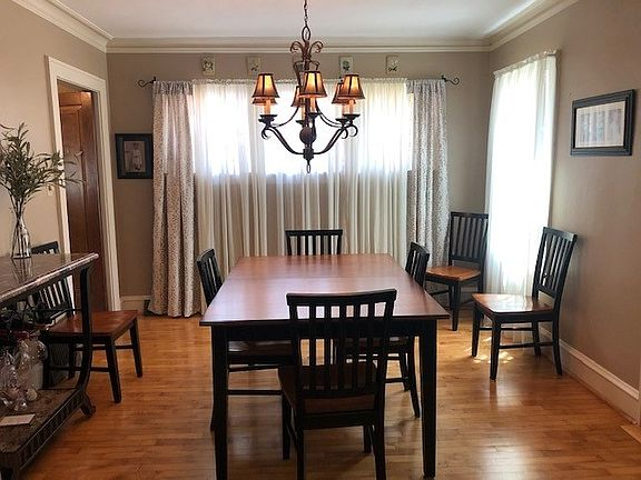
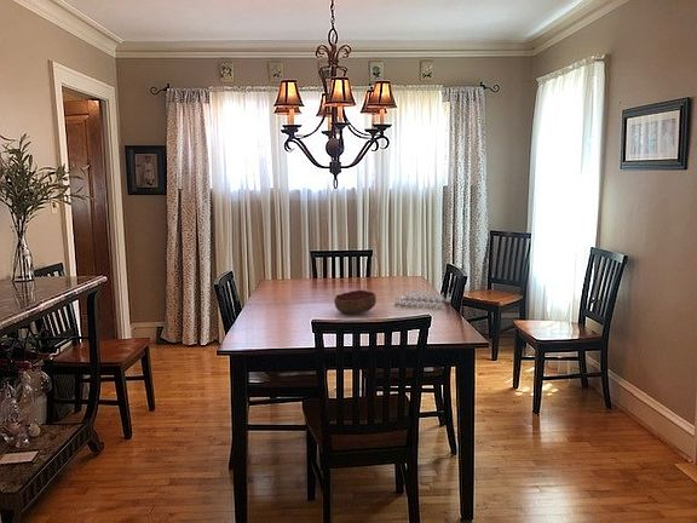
+ decorative bowl (355, 301)
+ candle holder (422, 298)
